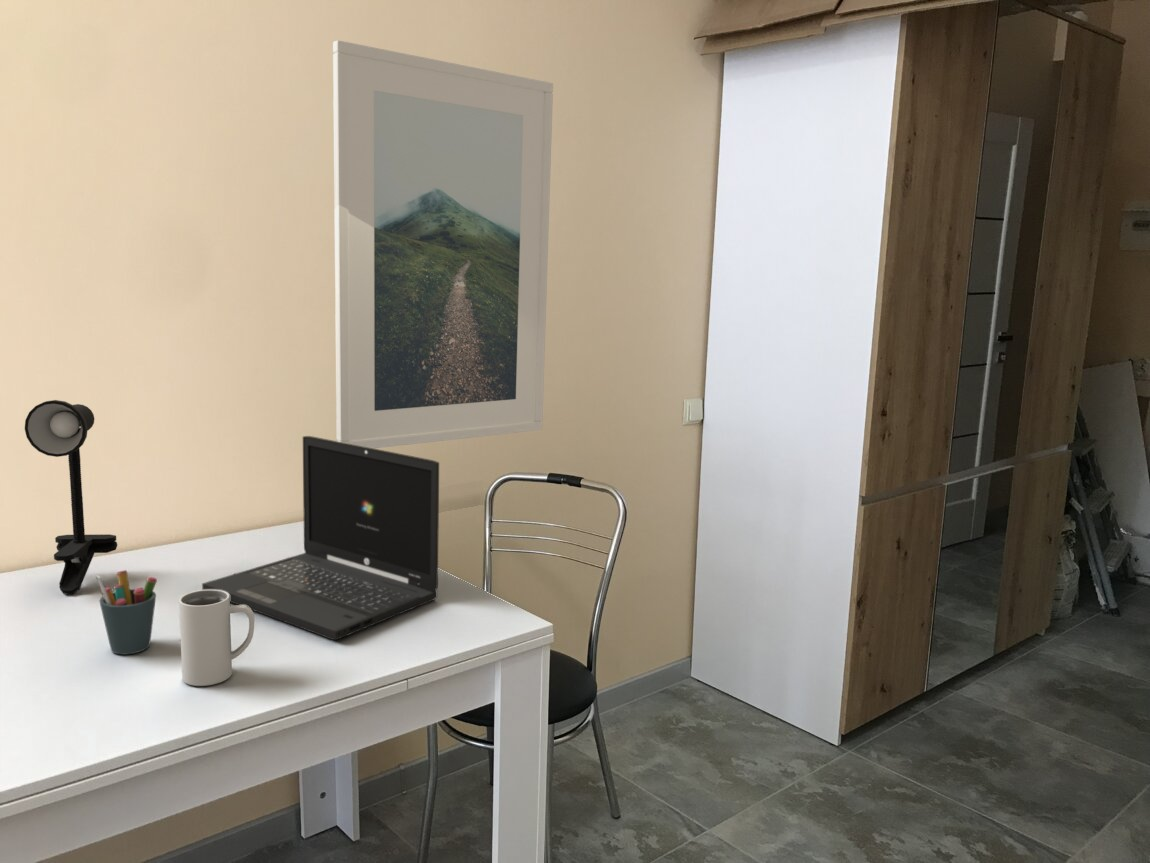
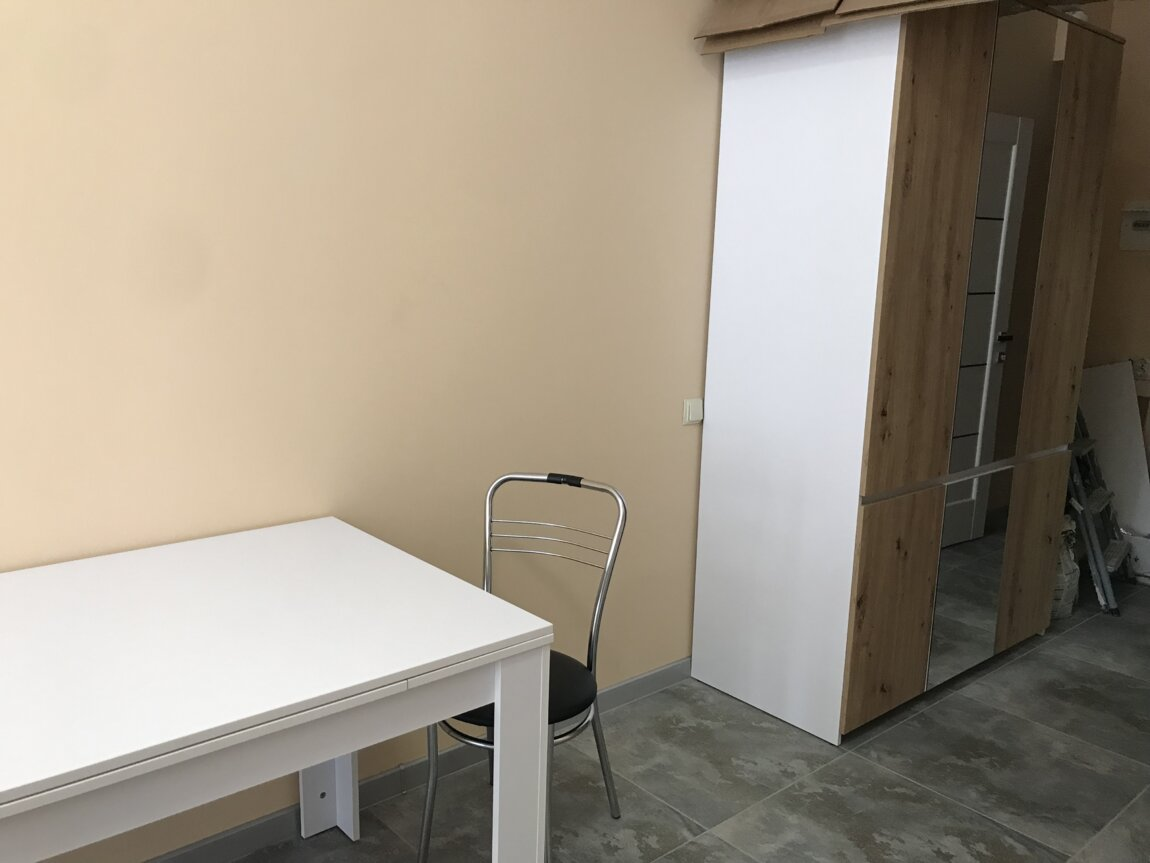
- desk lamp (72, 492)
- mug (218, 635)
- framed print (449, 258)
- laptop (319, 528)
- pen holder (128, 608)
